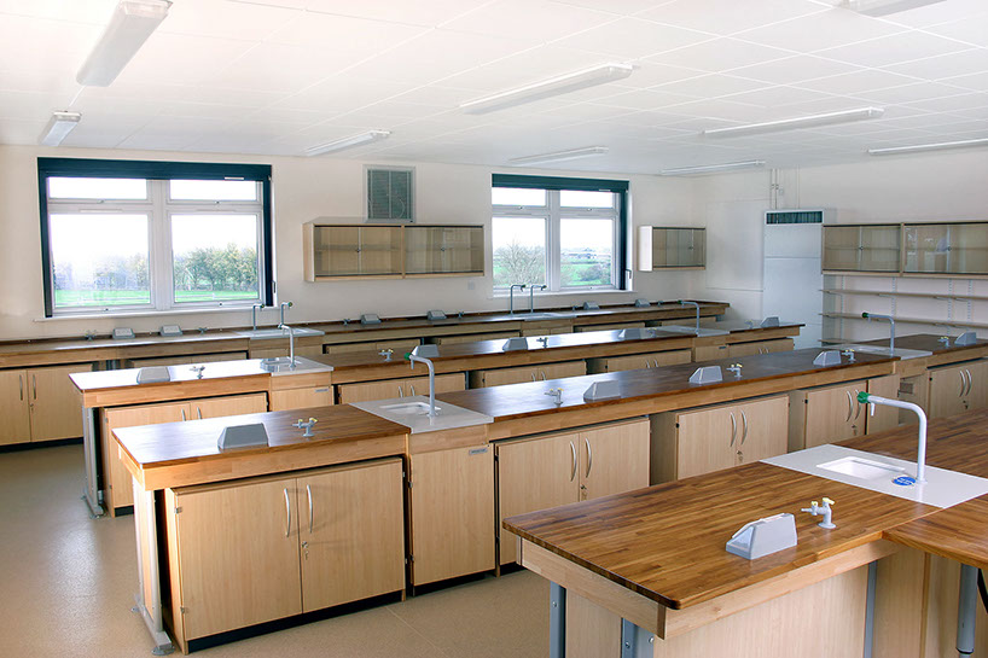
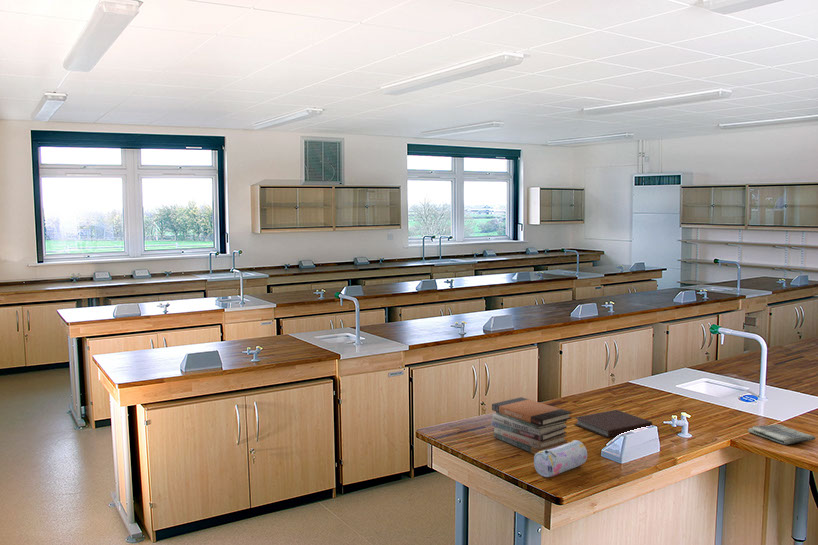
+ dish towel (780, 432)
+ book stack (529, 425)
+ notebook (612, 423)
+ pencil case (560, 457)
